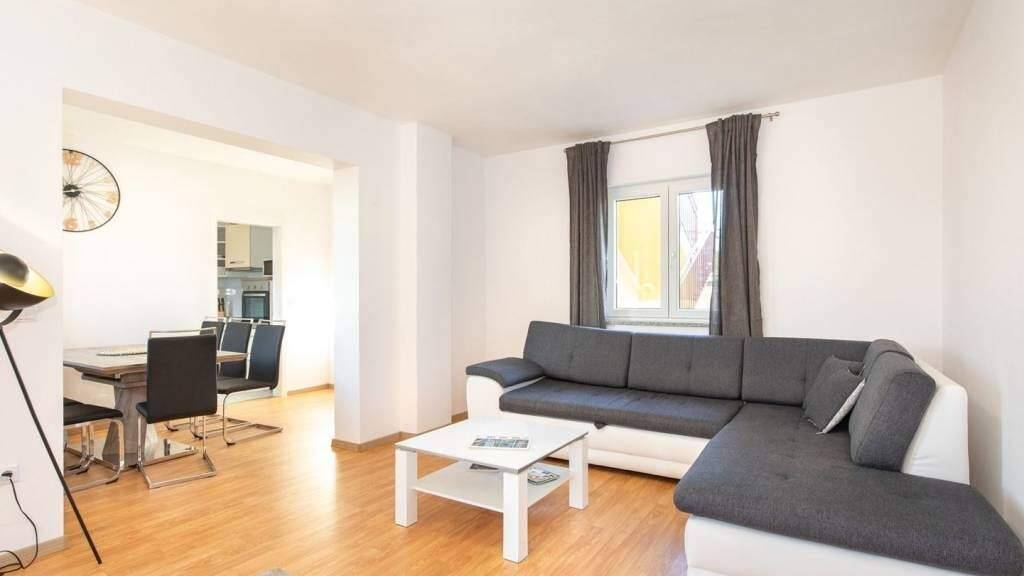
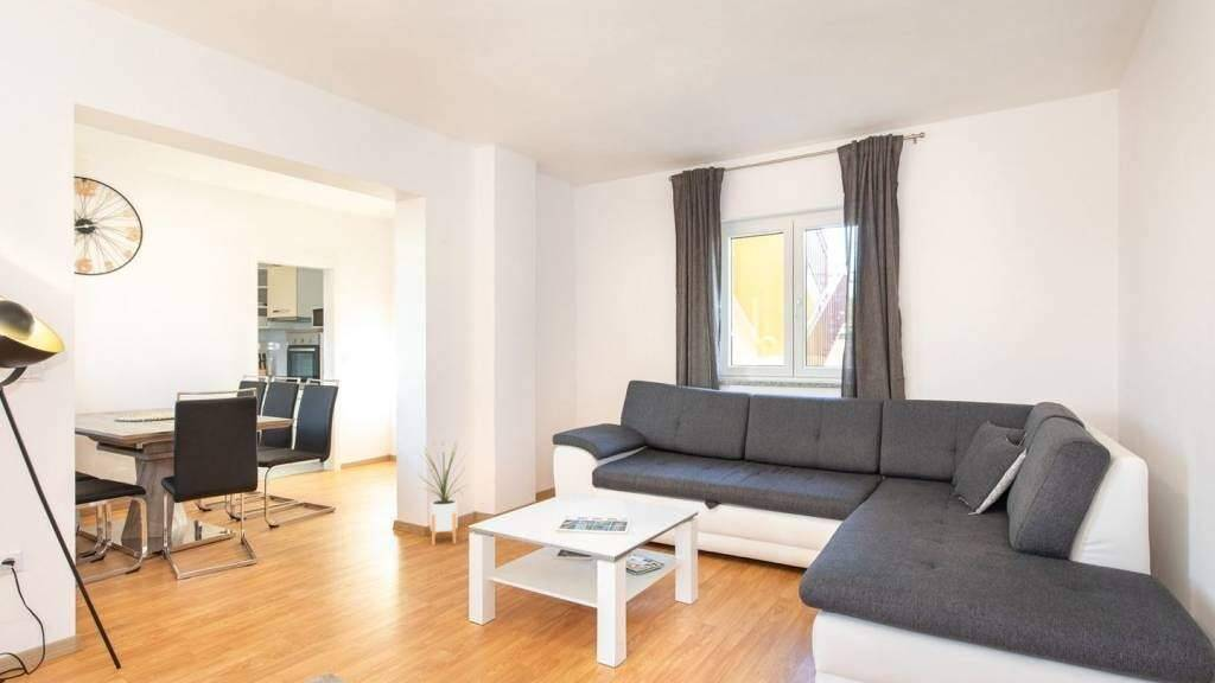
+ house plant (443, 489)
